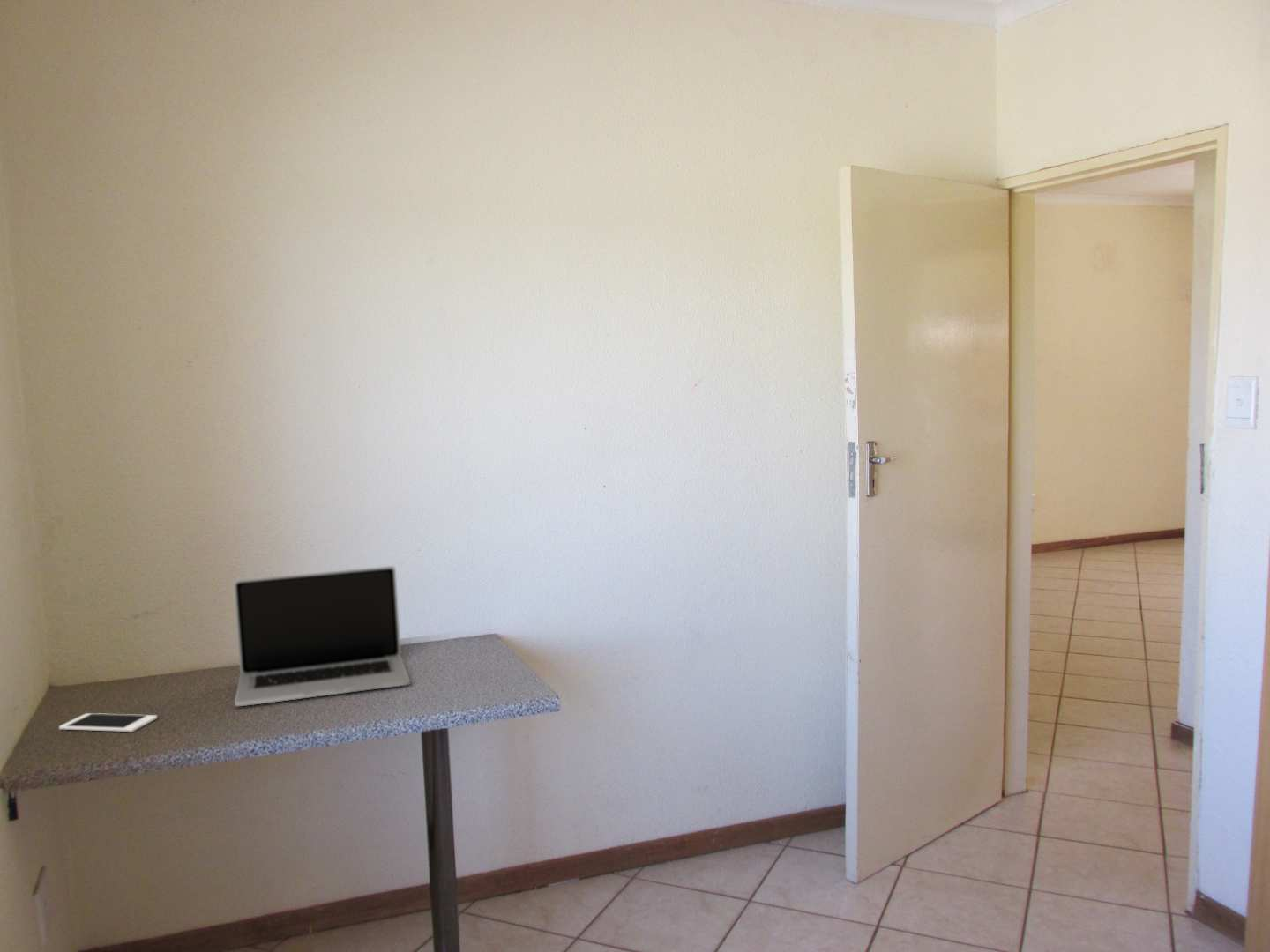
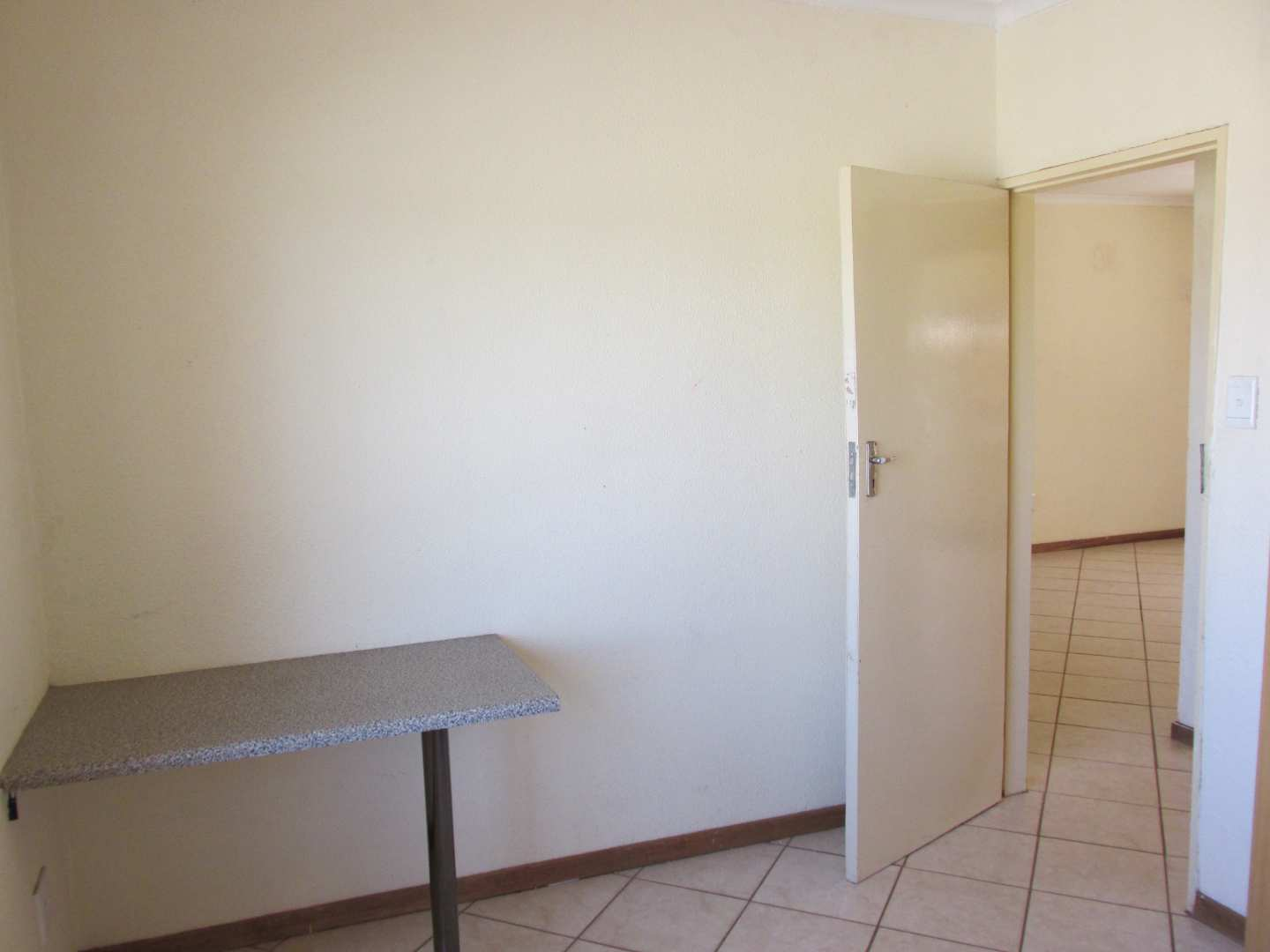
- laptop (320, 632)
- cell phone (108, 722)
